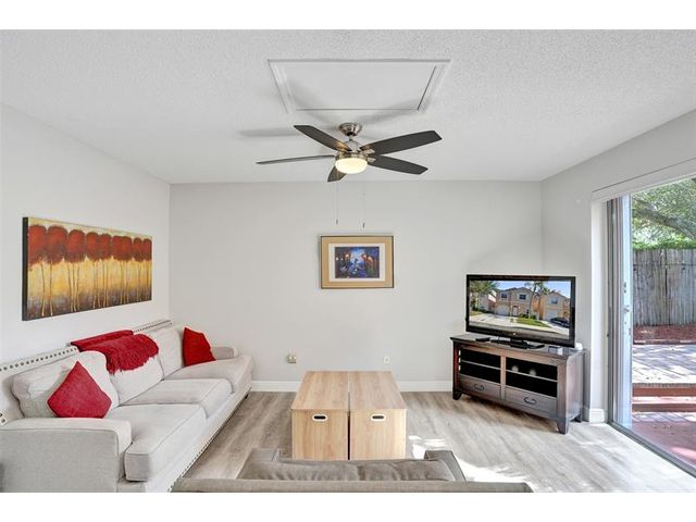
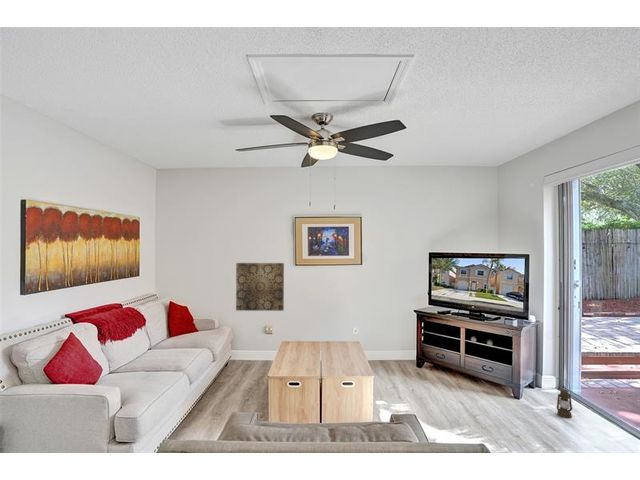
+ wall art (260, 286)
+ lantern (564, 397)
